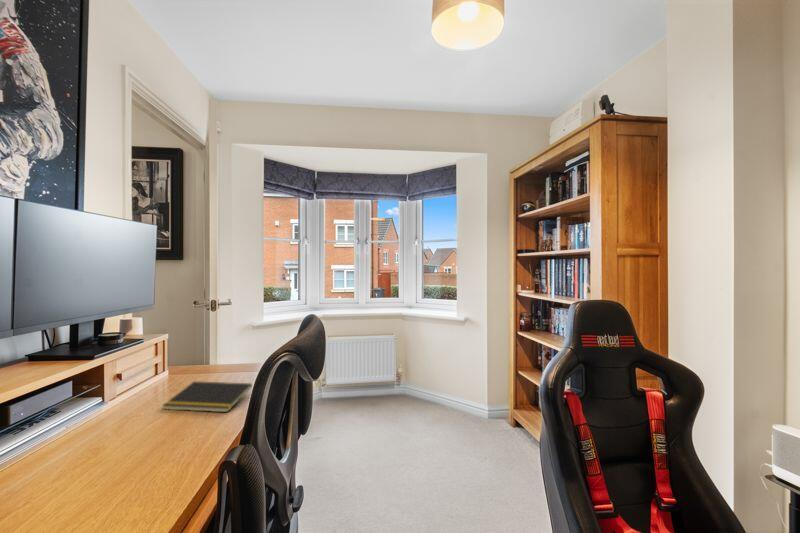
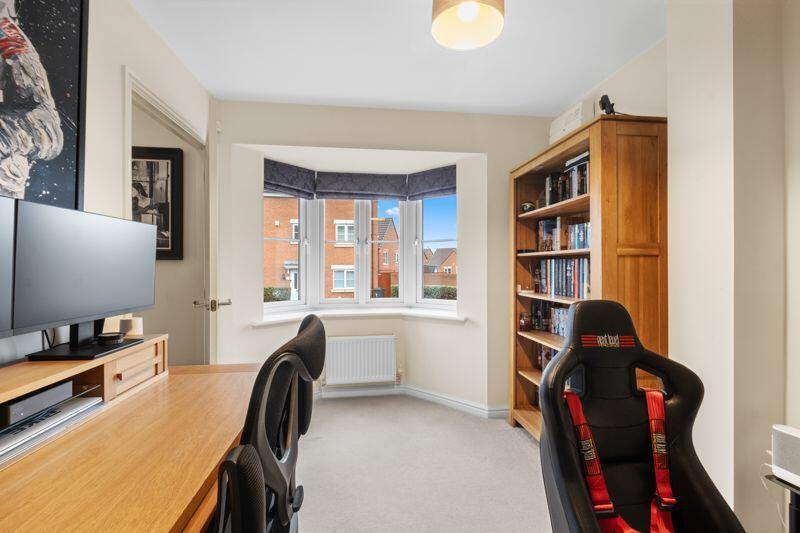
- notepad (209, 395)
